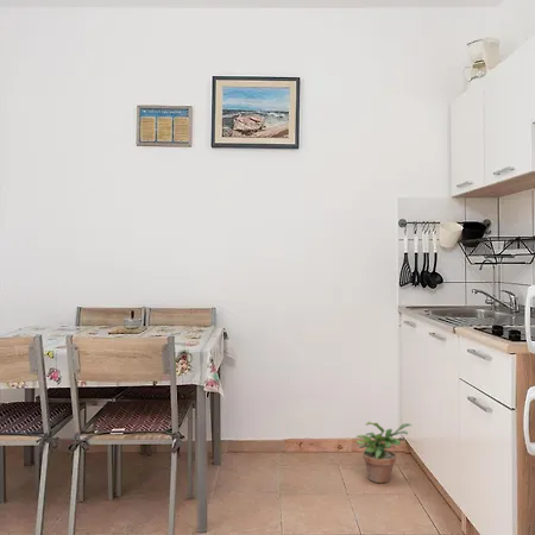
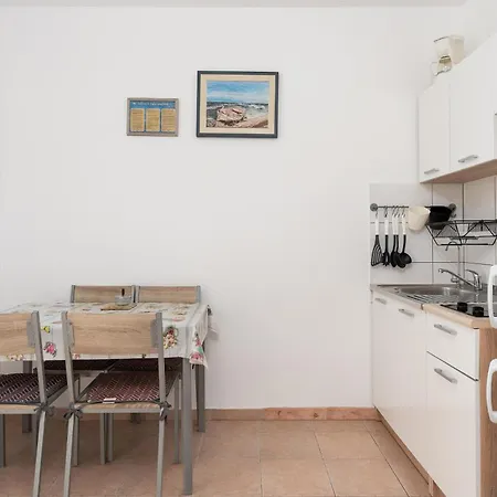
- potted plant (383, 447)
